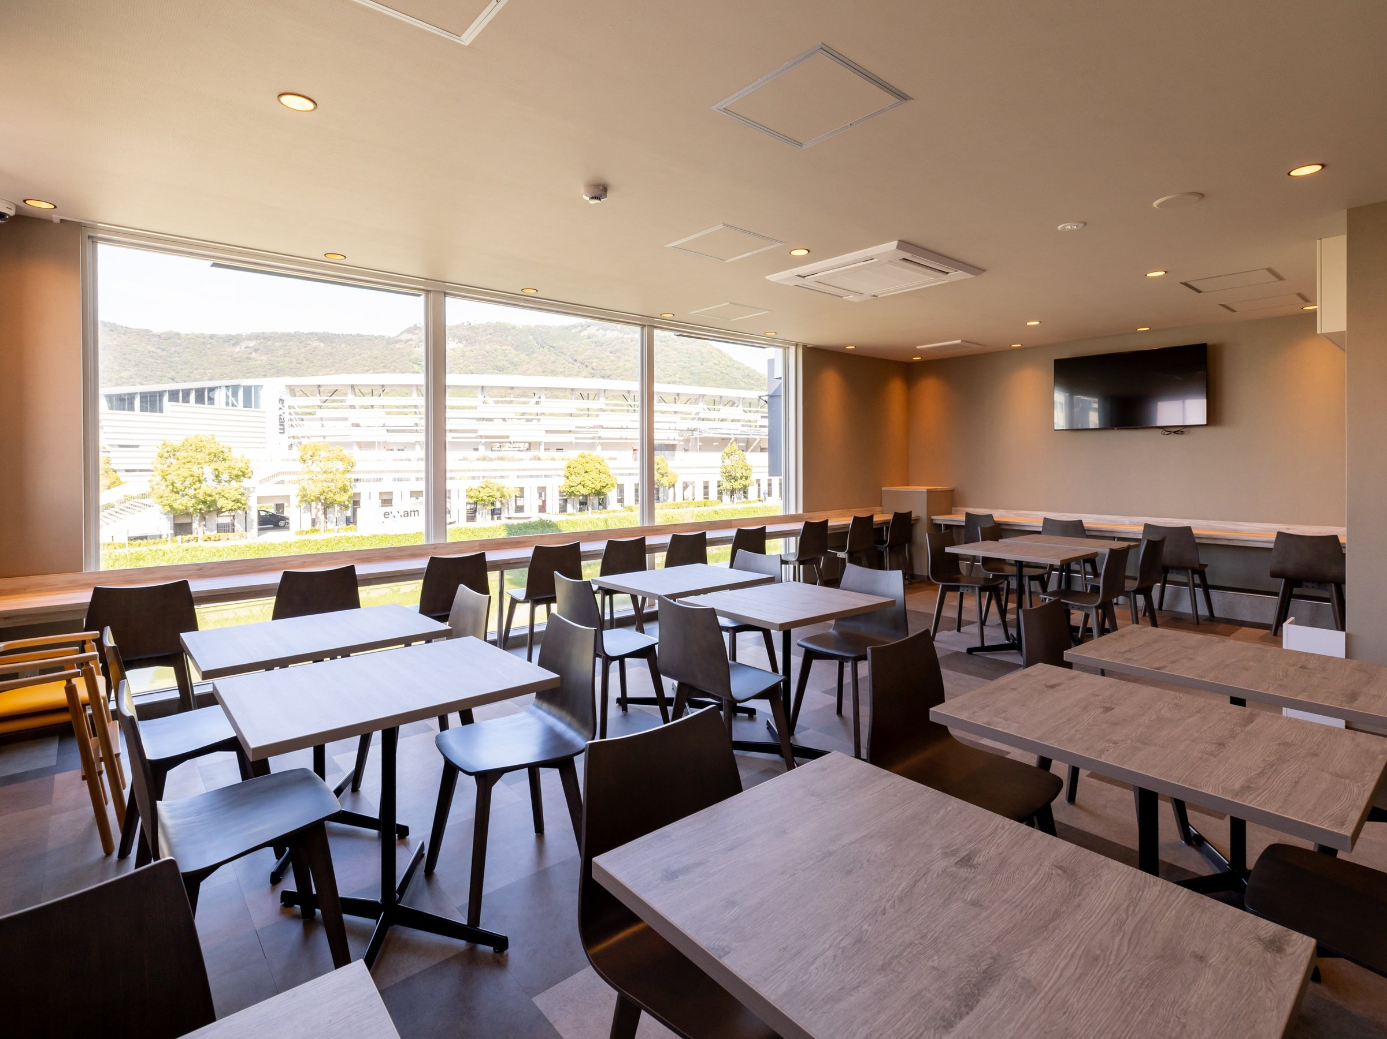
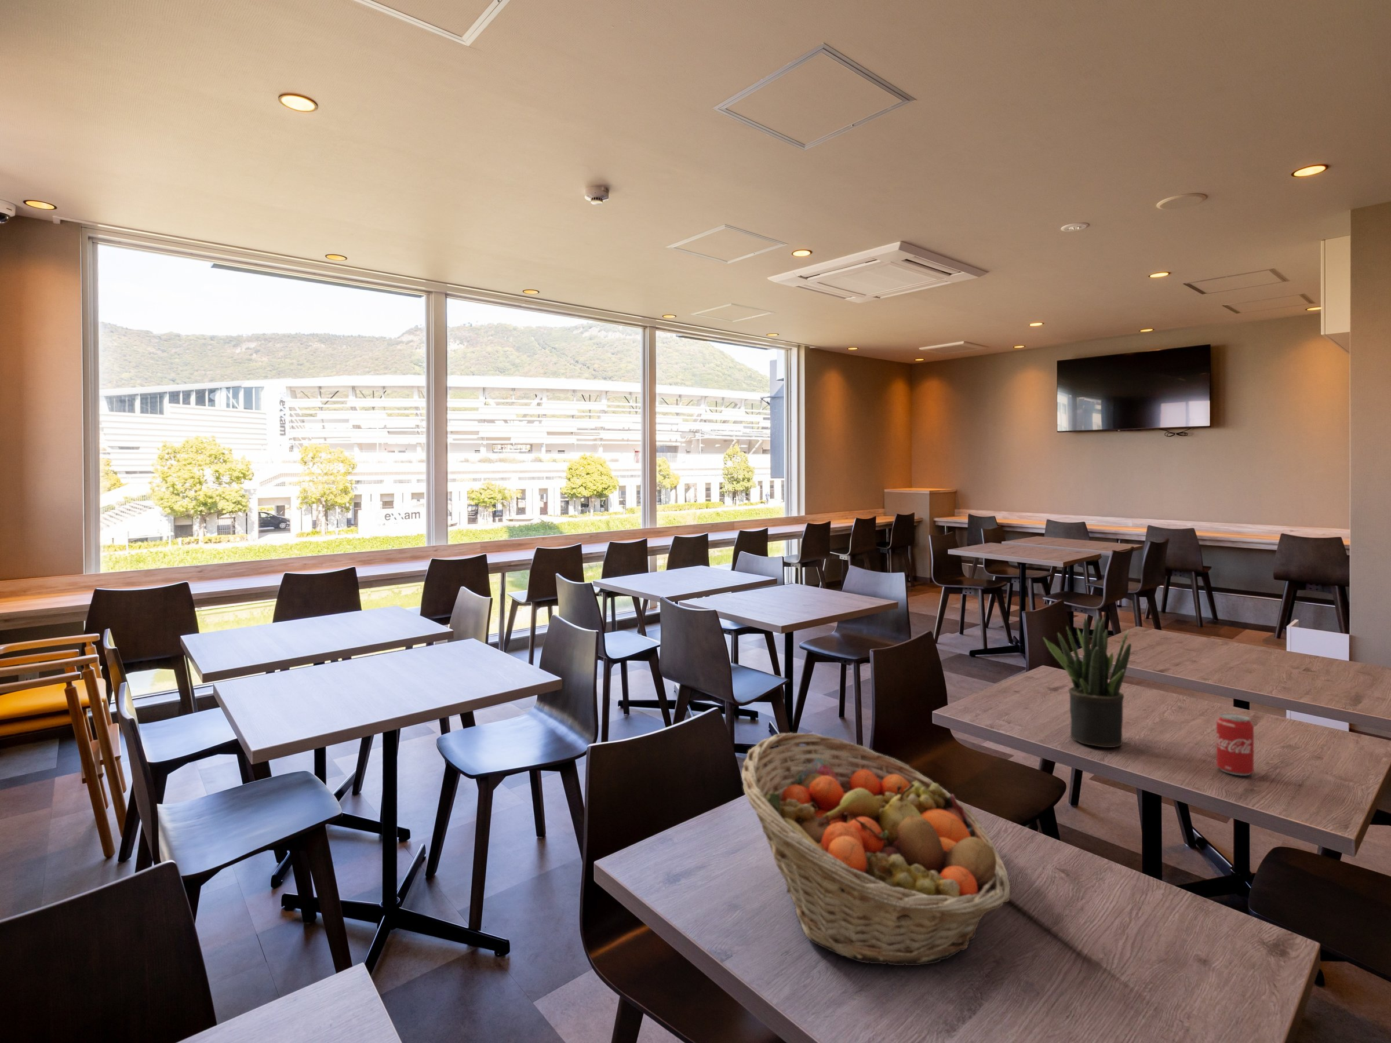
+ potted plant (1089, 677)
+ beverage can (1234, 744)
+ fruit basket (869, 830)
